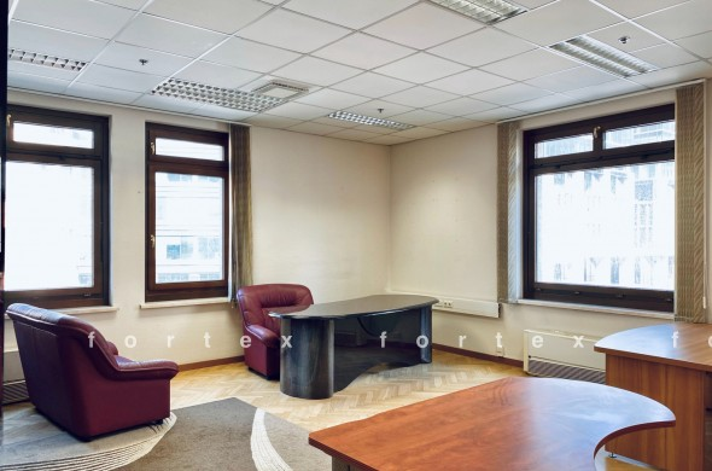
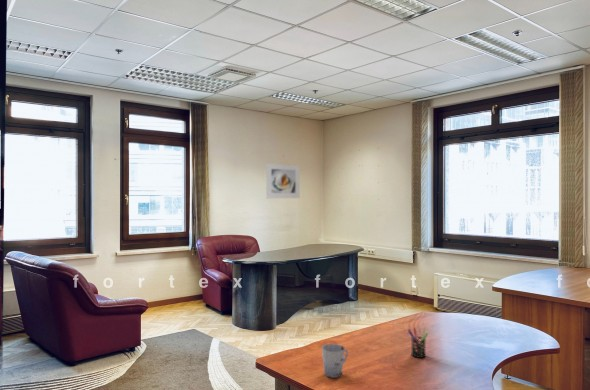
+ pen holder (419, 341)
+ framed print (283, 181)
+ cup (336, 359)
